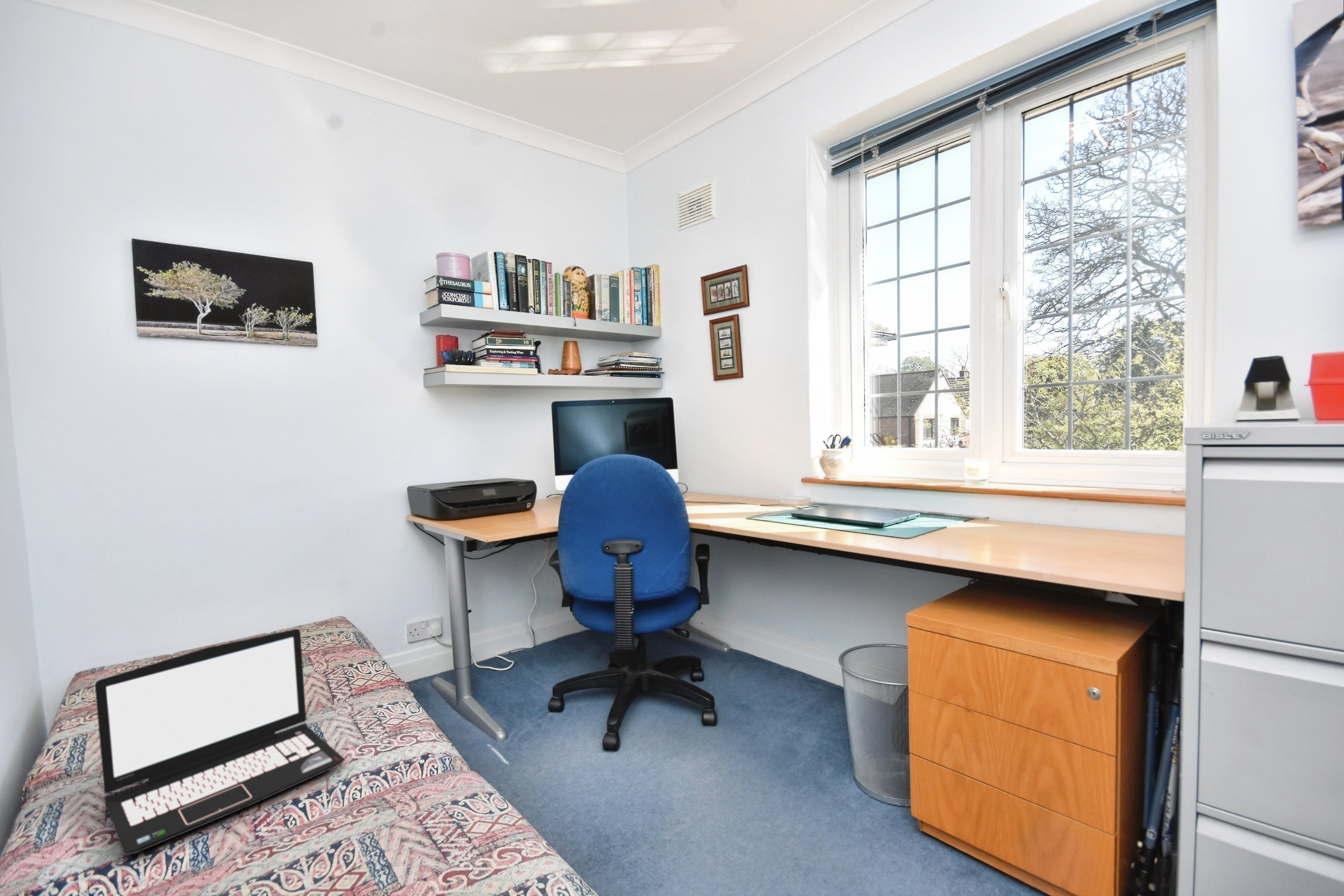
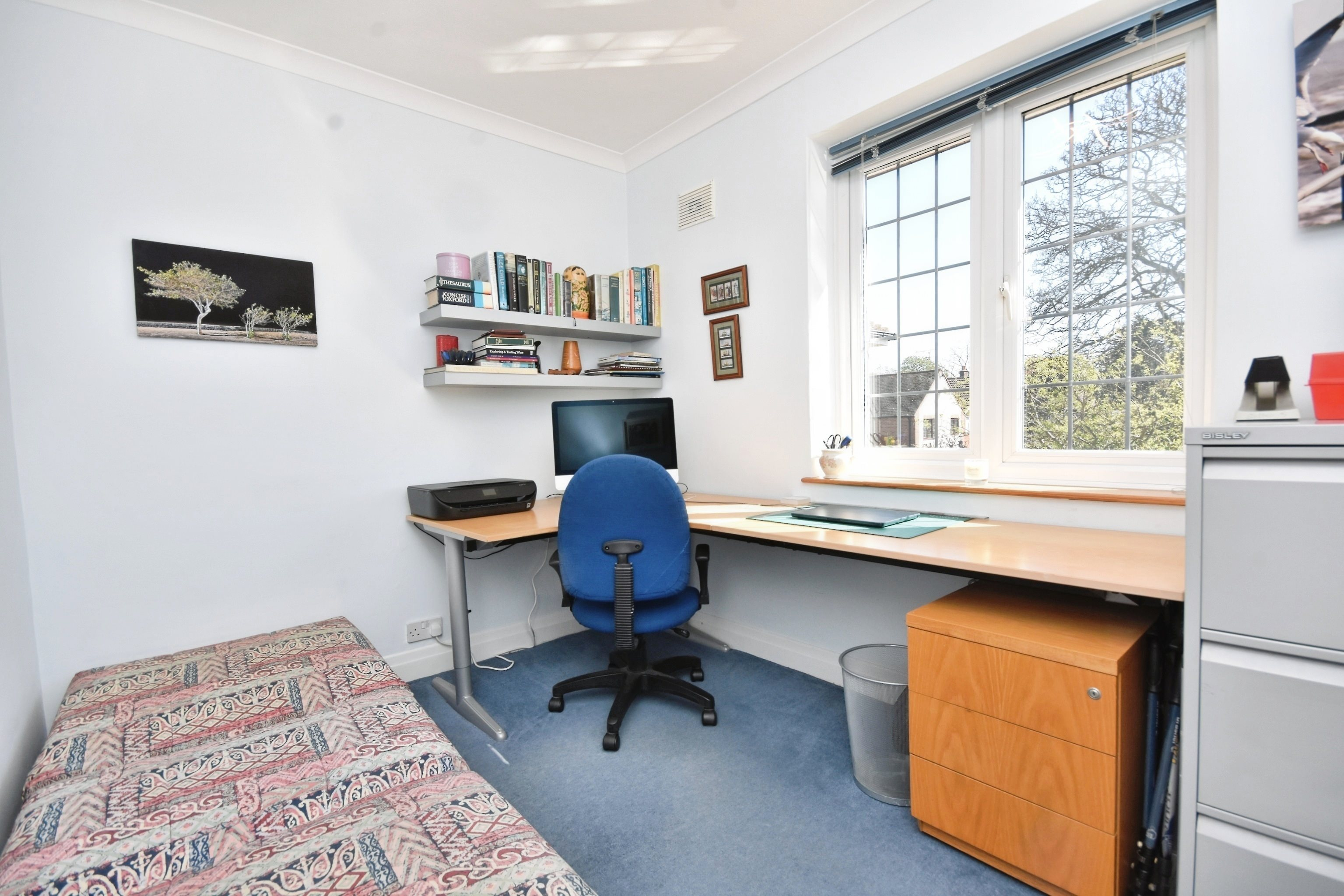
- laptop (227, 724)
